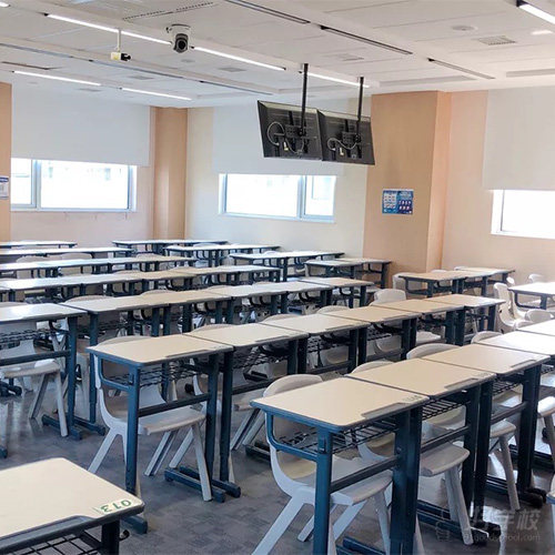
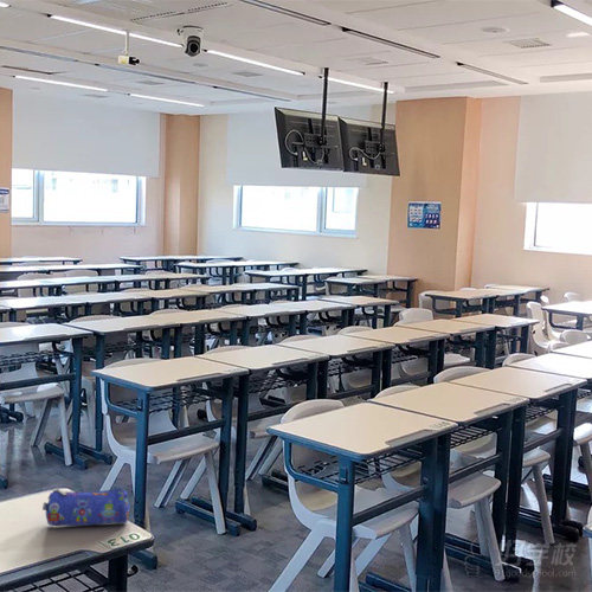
+ pencil case (86, 506)
